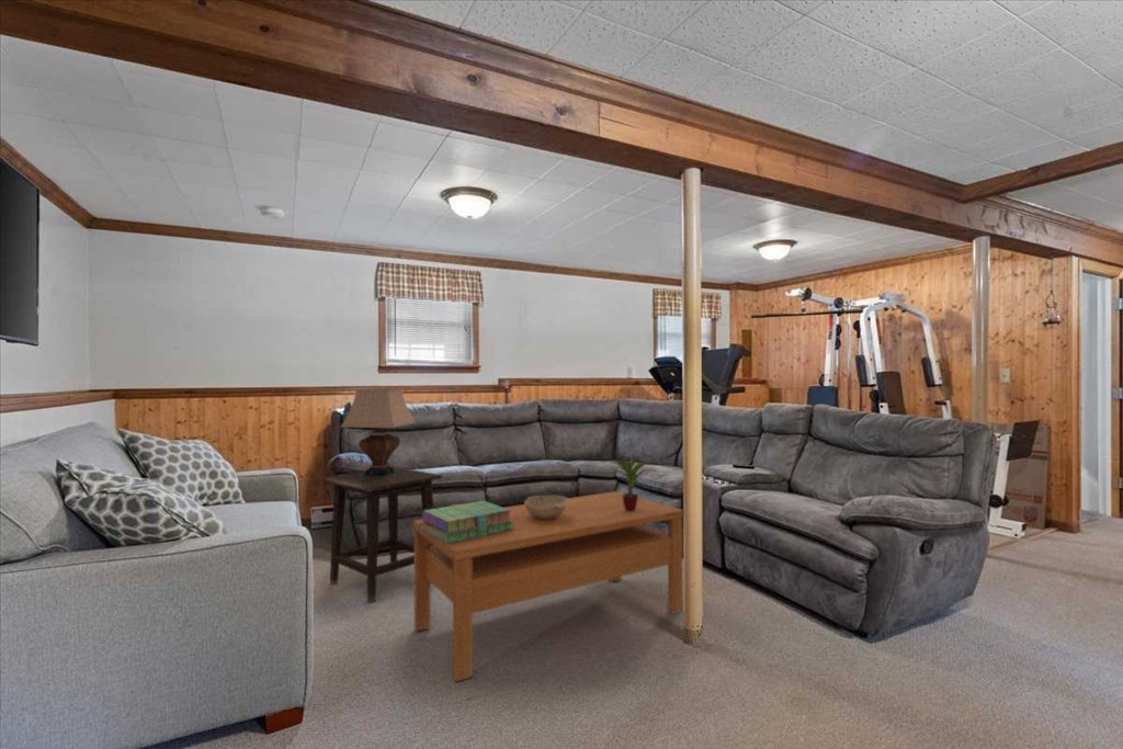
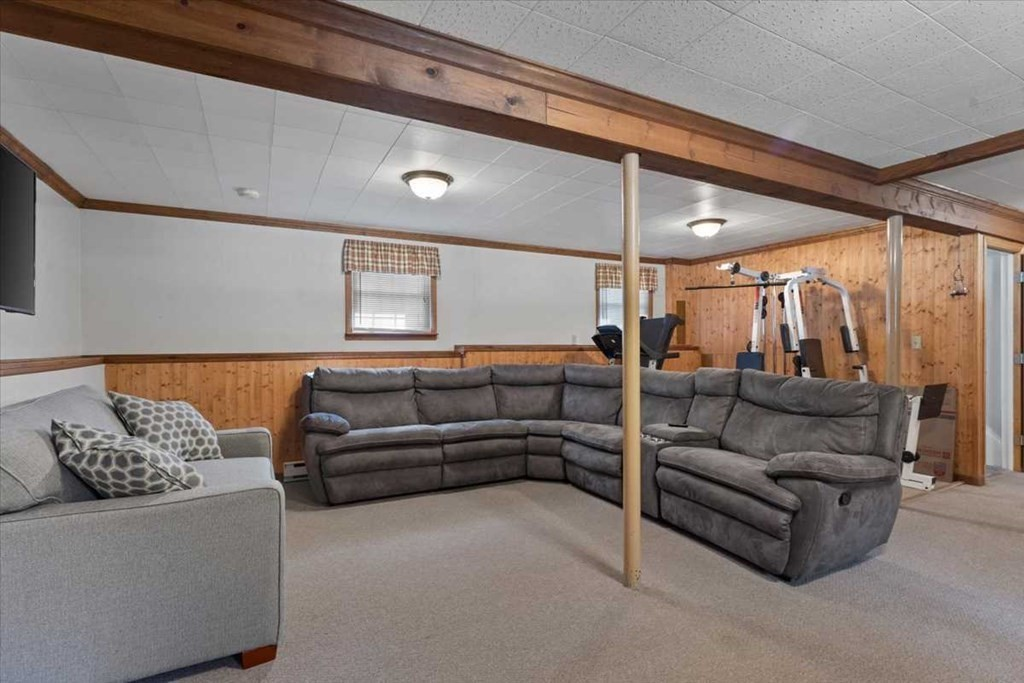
- coffee table (553, 567)
- stack of books (466, 519)
- table lamp (379, 430)
- potted plant (627, 483)
- decorative bowl (545, 507)
- side table (377, 529)
